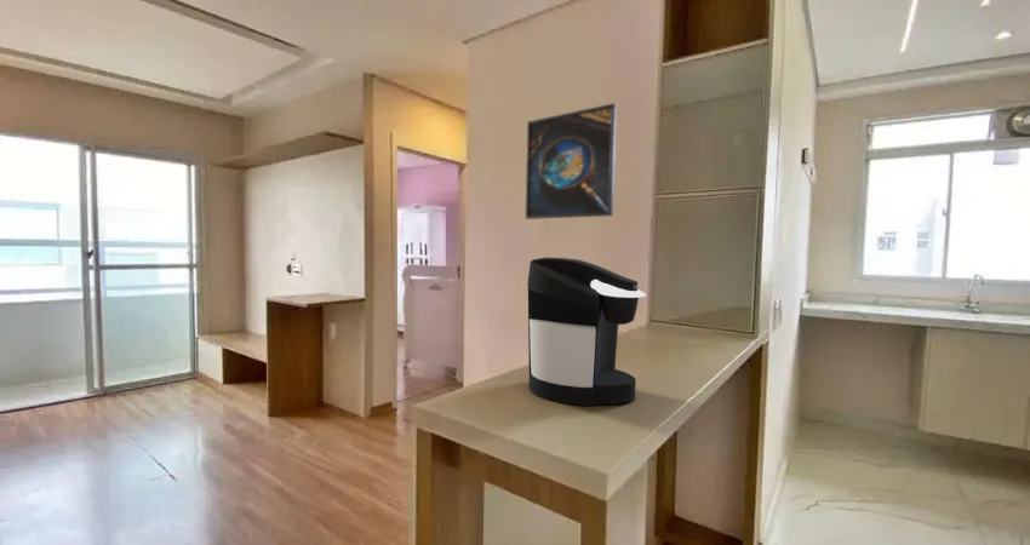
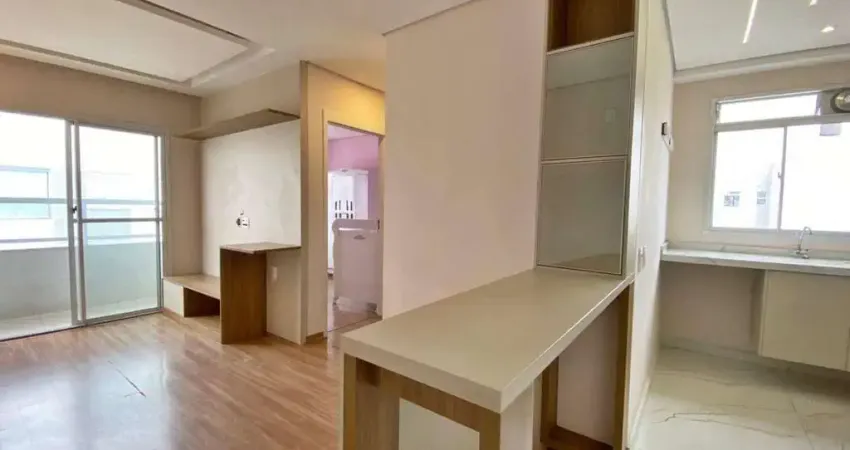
- coffee maker (585, 325)
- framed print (567, 165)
